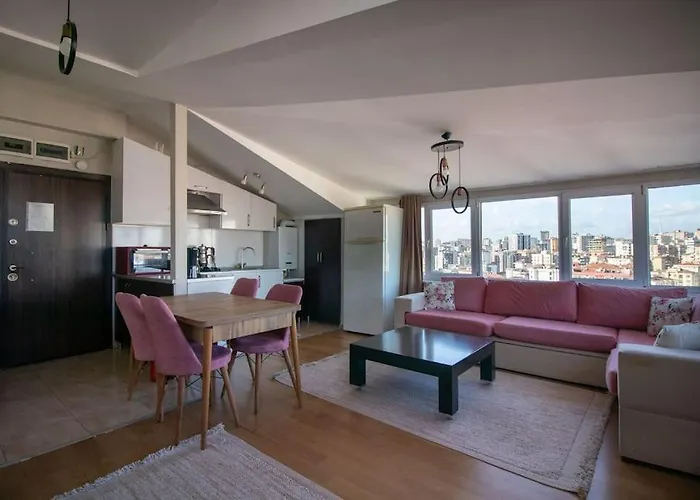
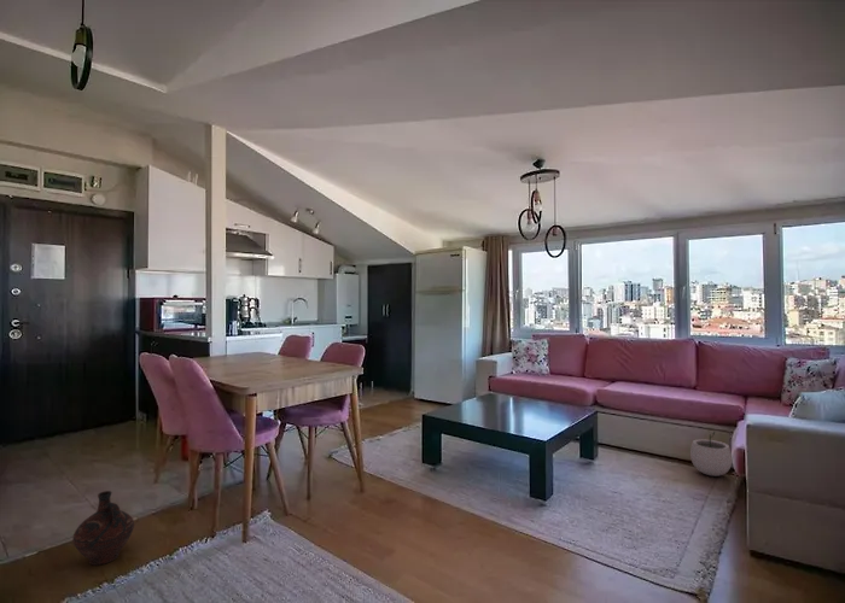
+ plant pot (710, 451)
+ ceramic jug (104, 525)
